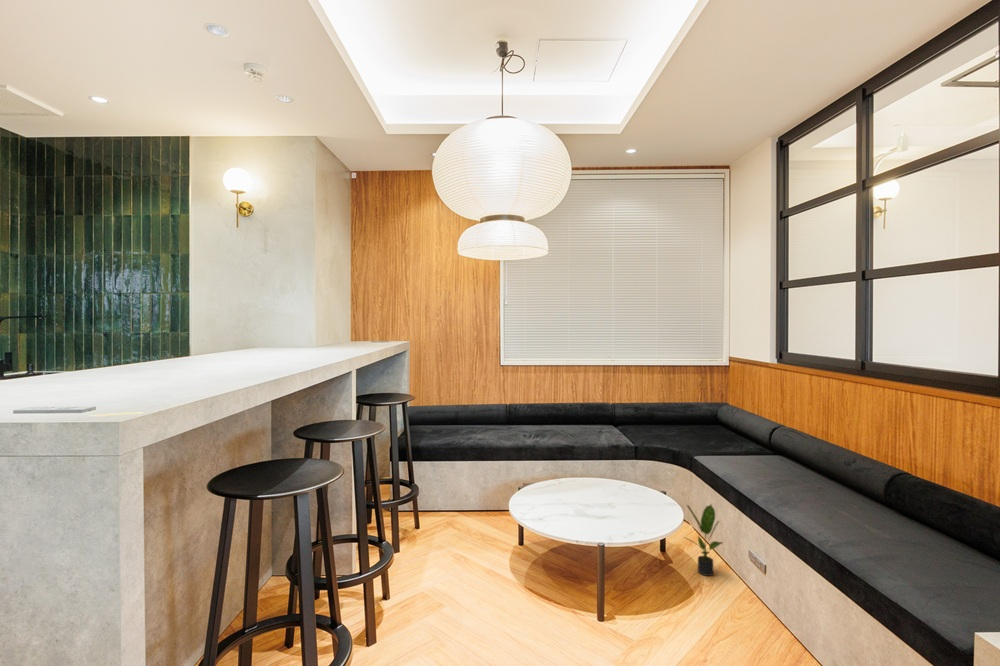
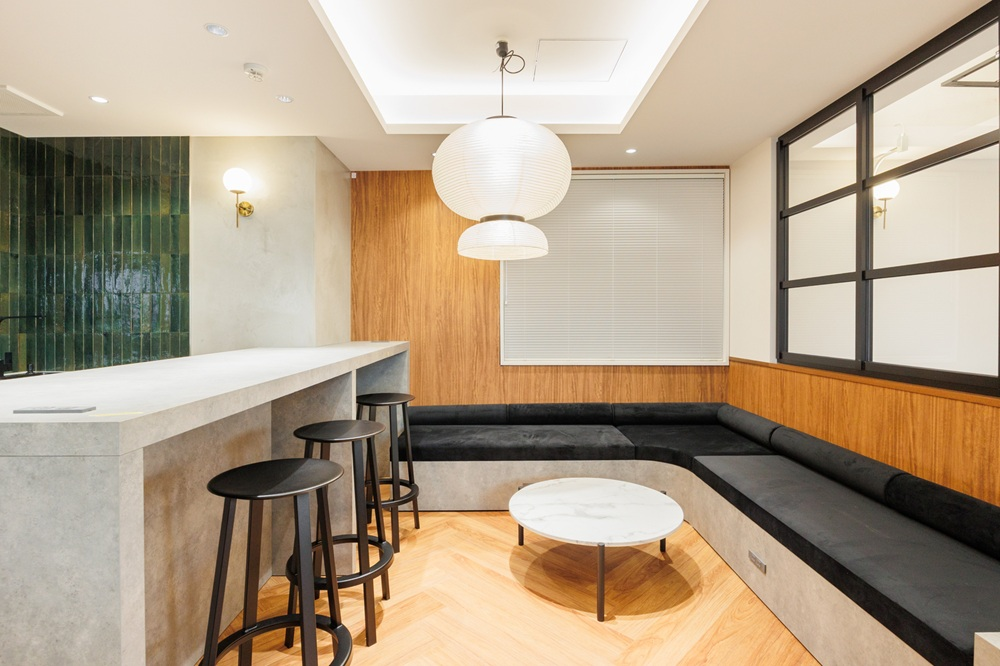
- potted plant (701, 539)
